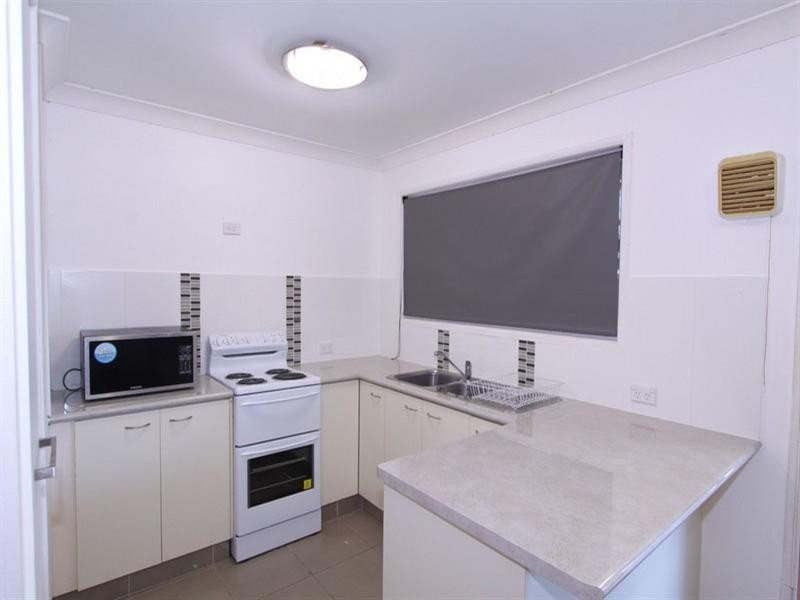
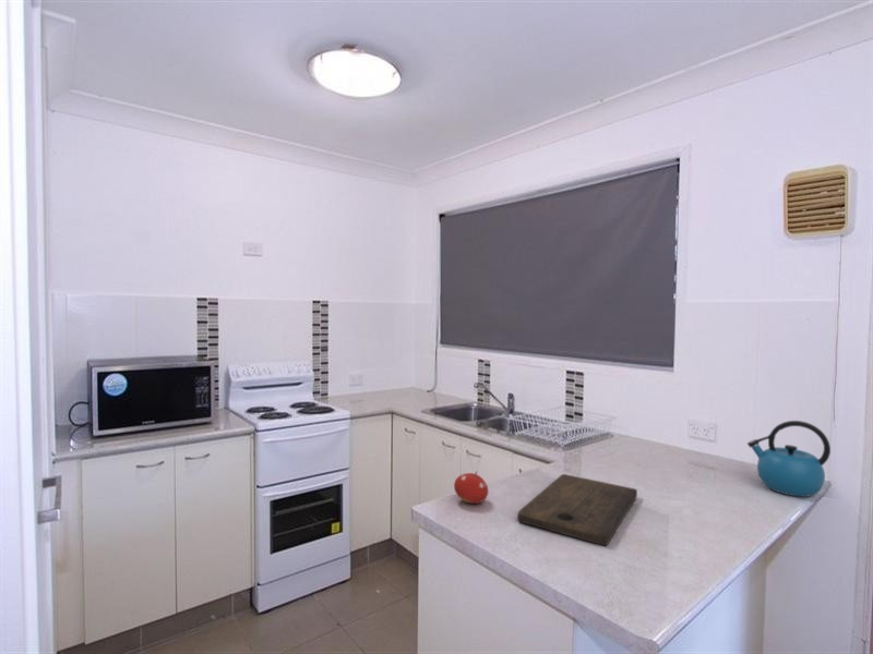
+ kettle (786, 455)
+ cutting board (581, 504)
+ fruit (470, 486)
